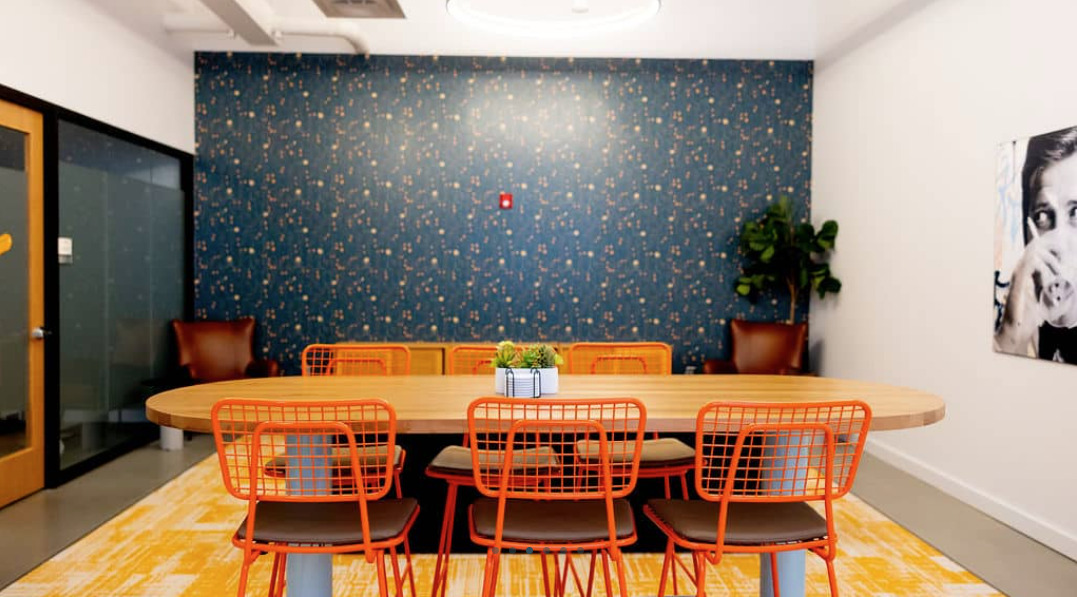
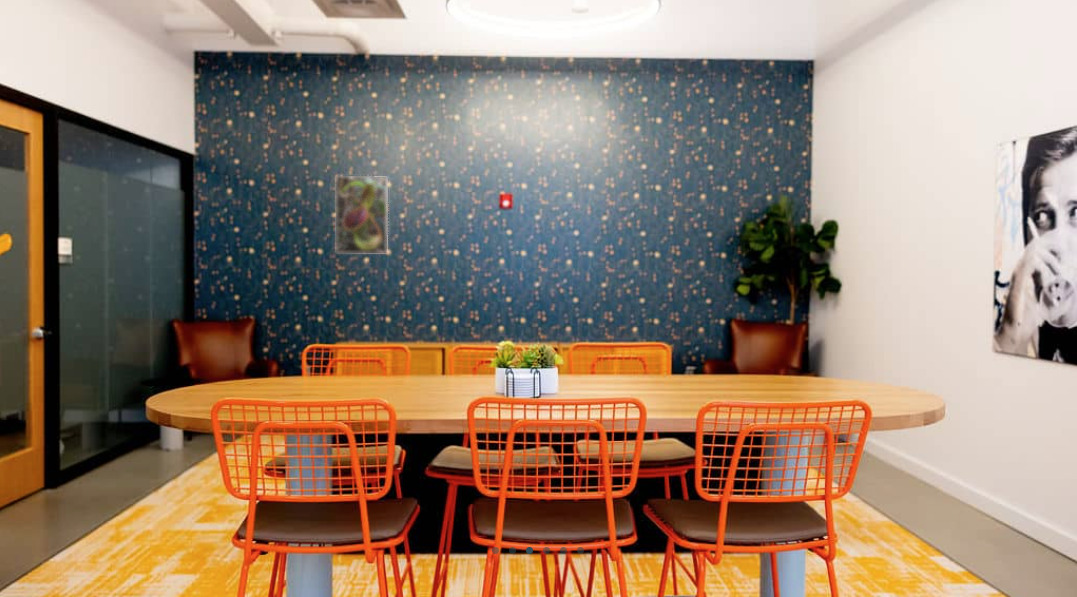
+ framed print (361, 214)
